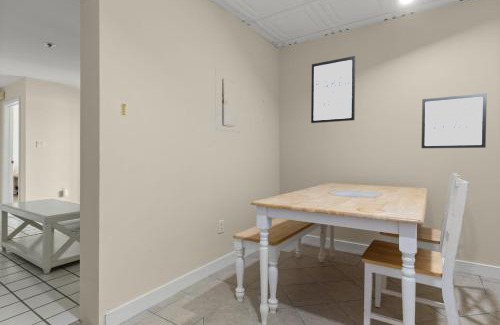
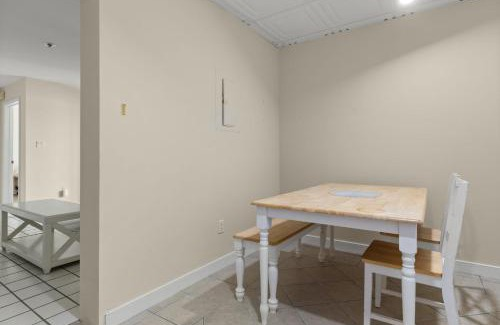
- wall art (332, 91)
- wall art (452, 122)
